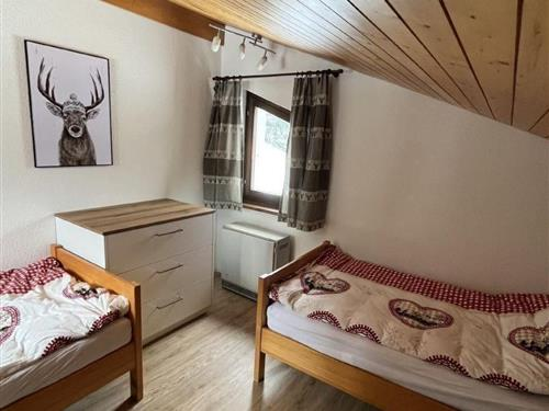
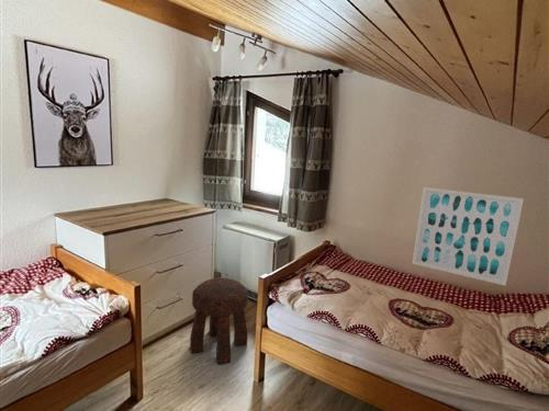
+ stool (220, 316)
+ wall art (462, 233)
